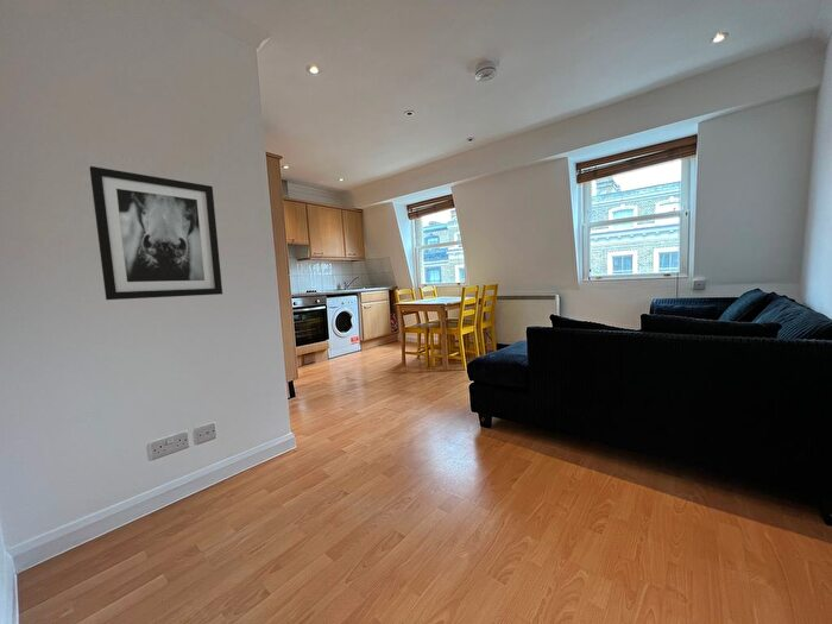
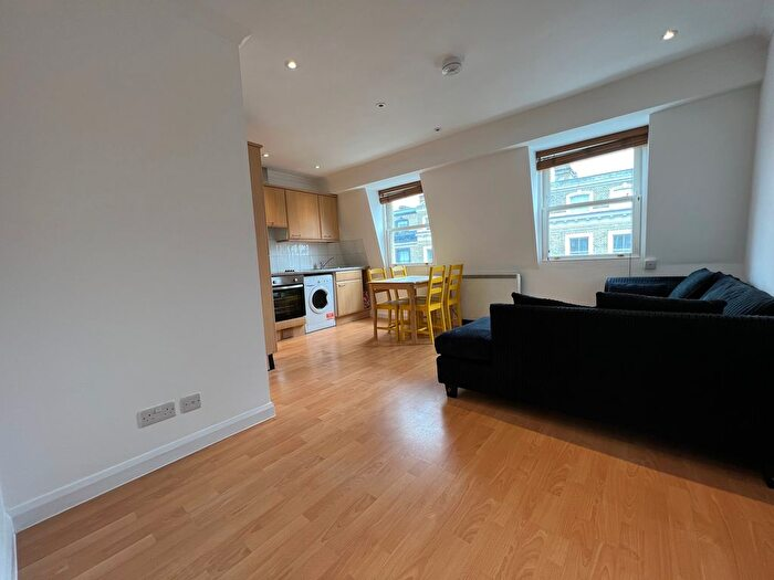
- wall art (163, 238)
